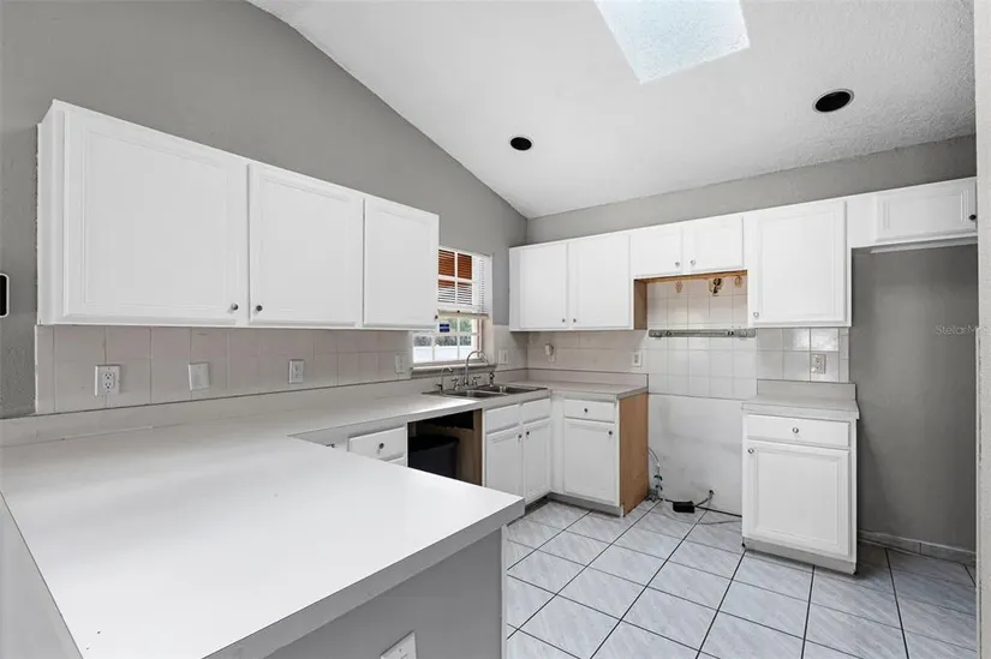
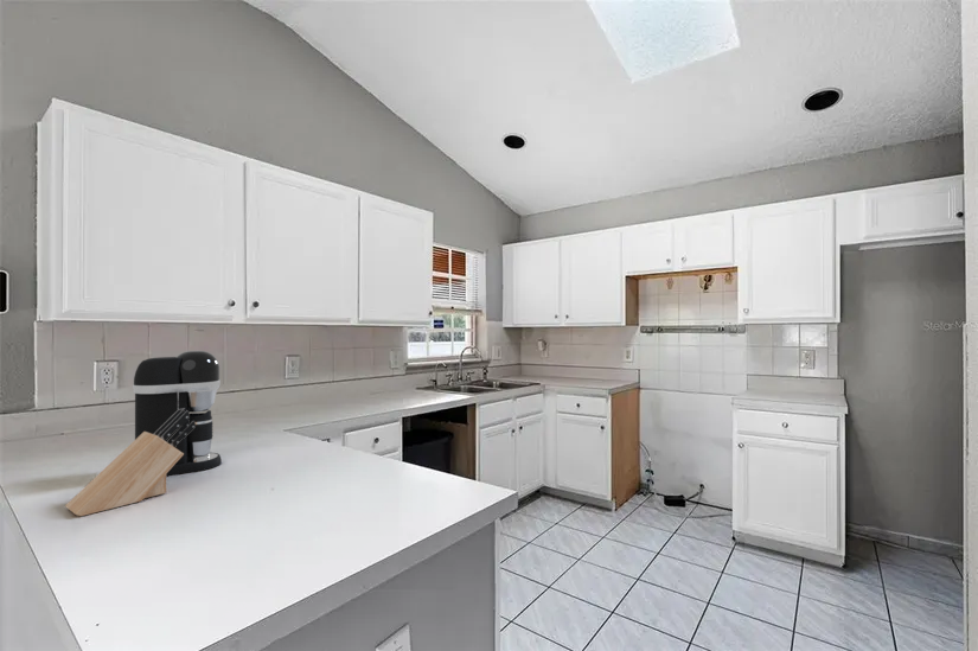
+ coffee maker (178, 408)
+ knife block (136, 455)
